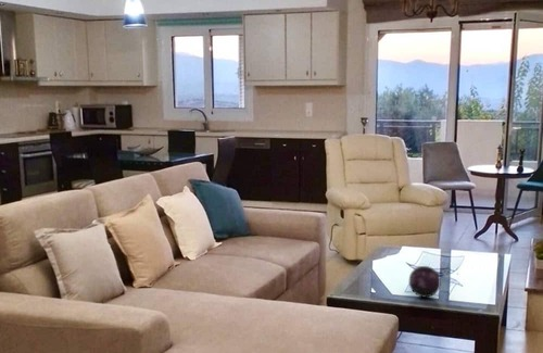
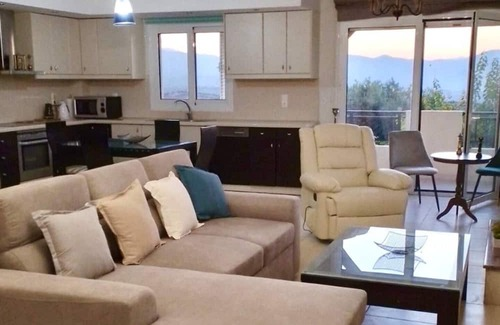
- decorative orb (424, 281)
